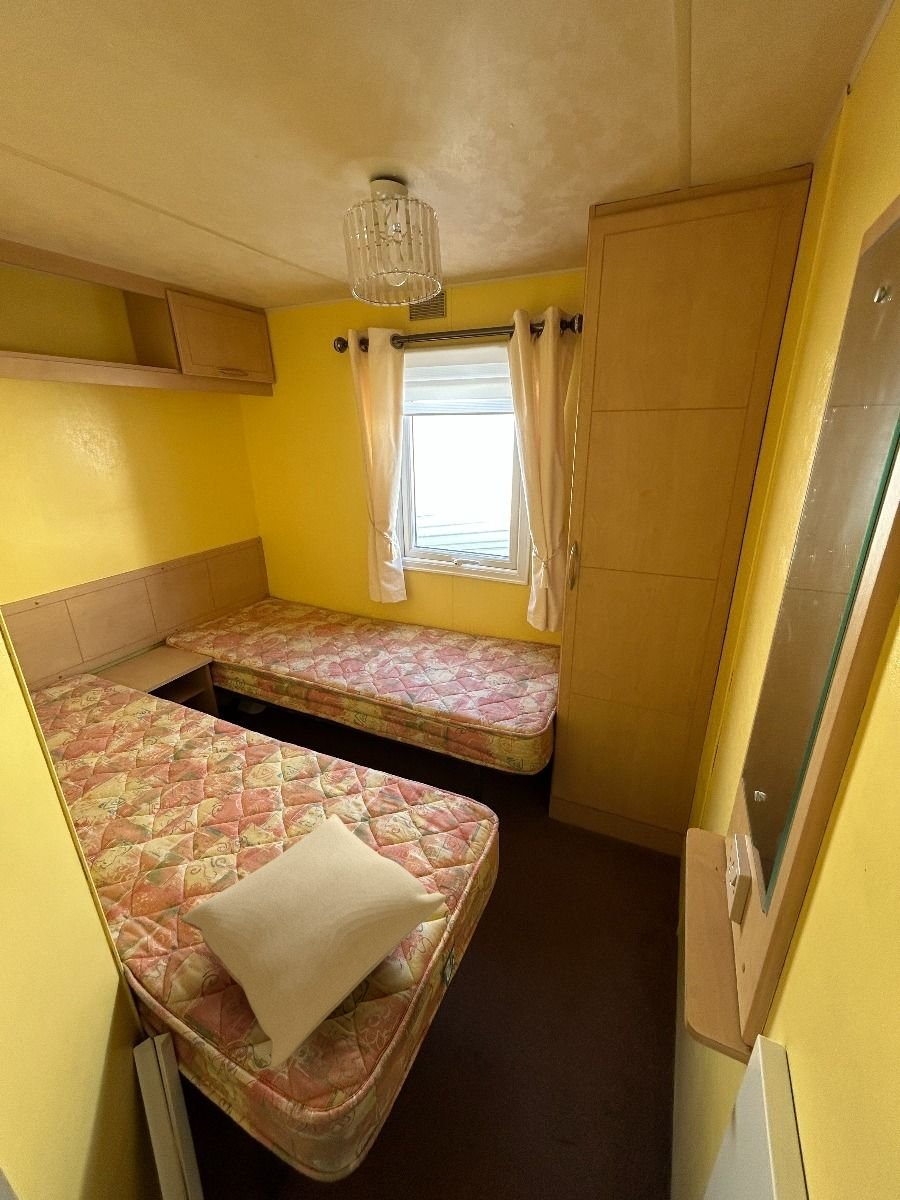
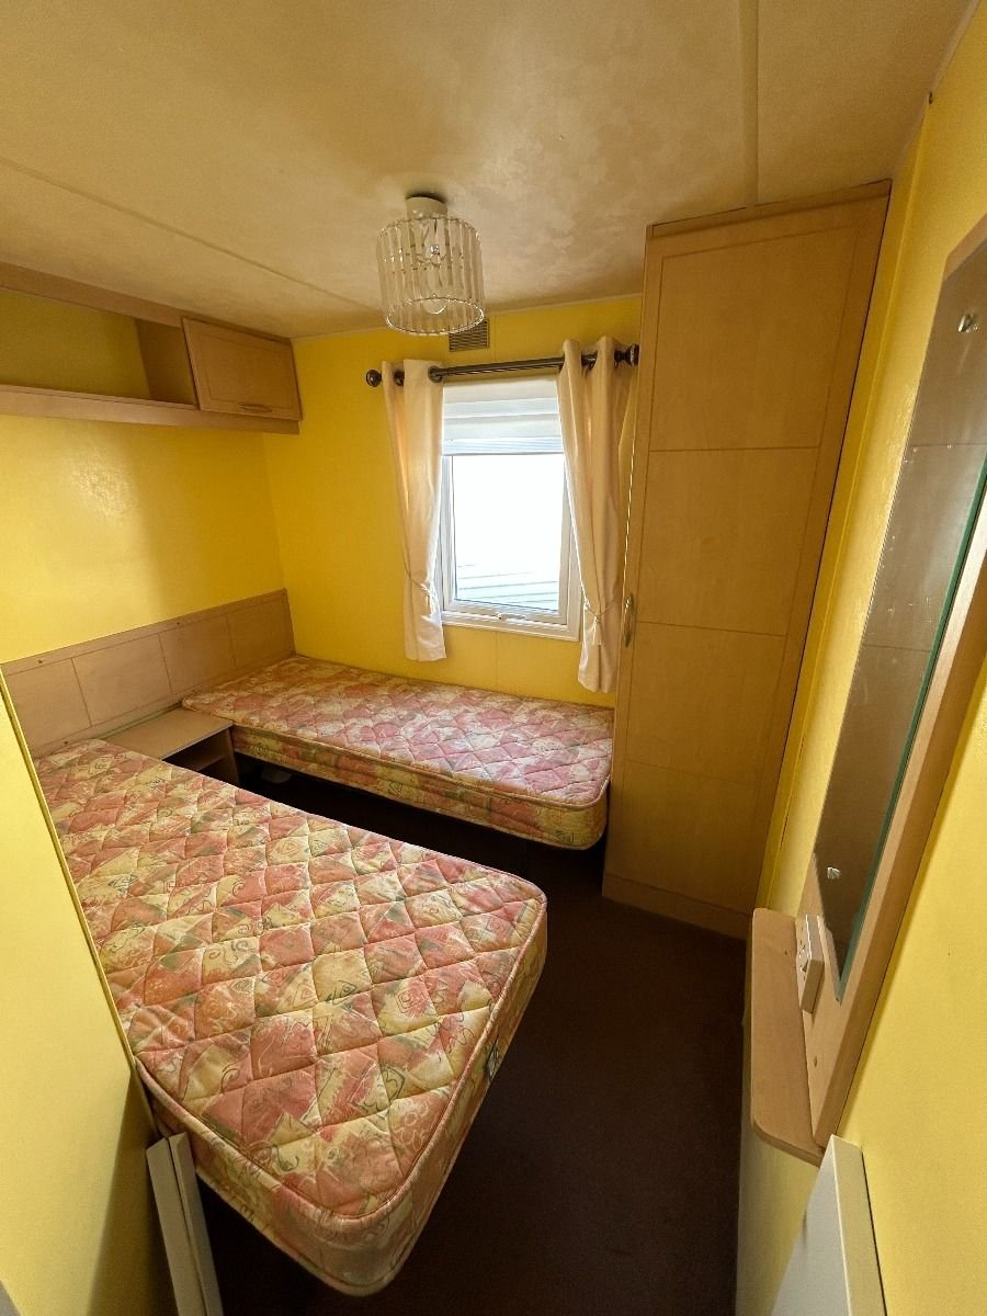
- pillow (315, 908)
